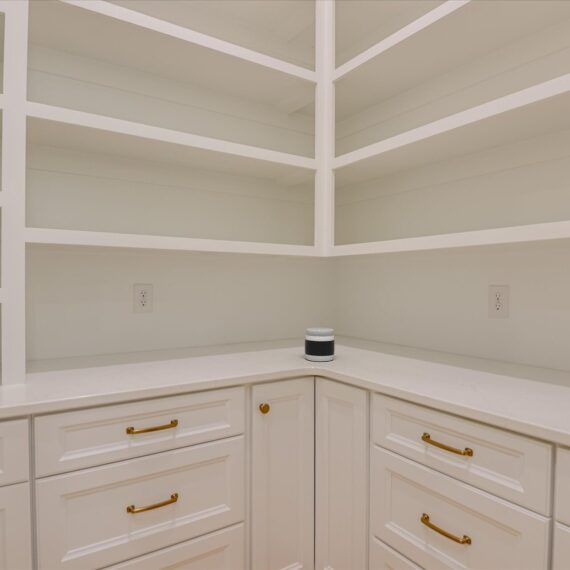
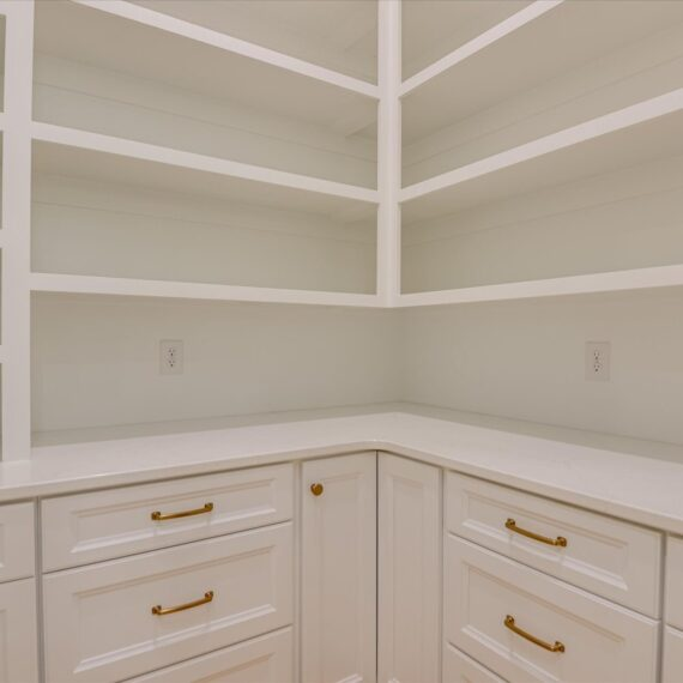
- jar (319, 343)
